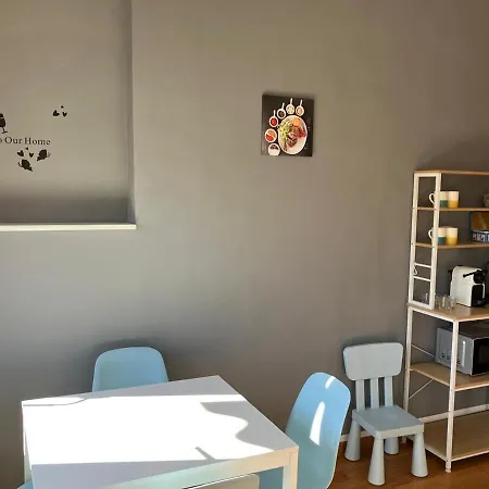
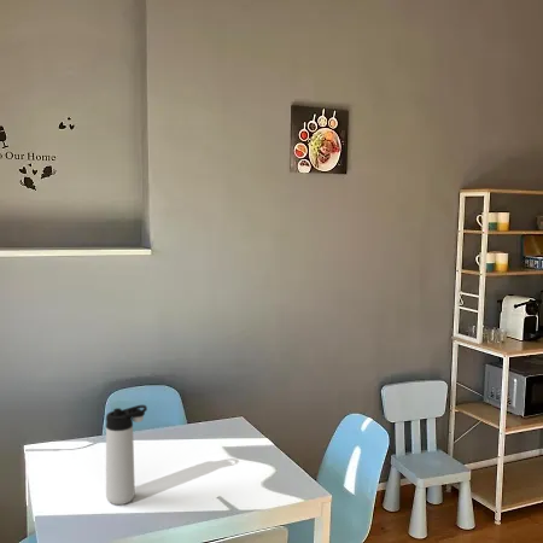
+ thermos bottle (125, 453)
